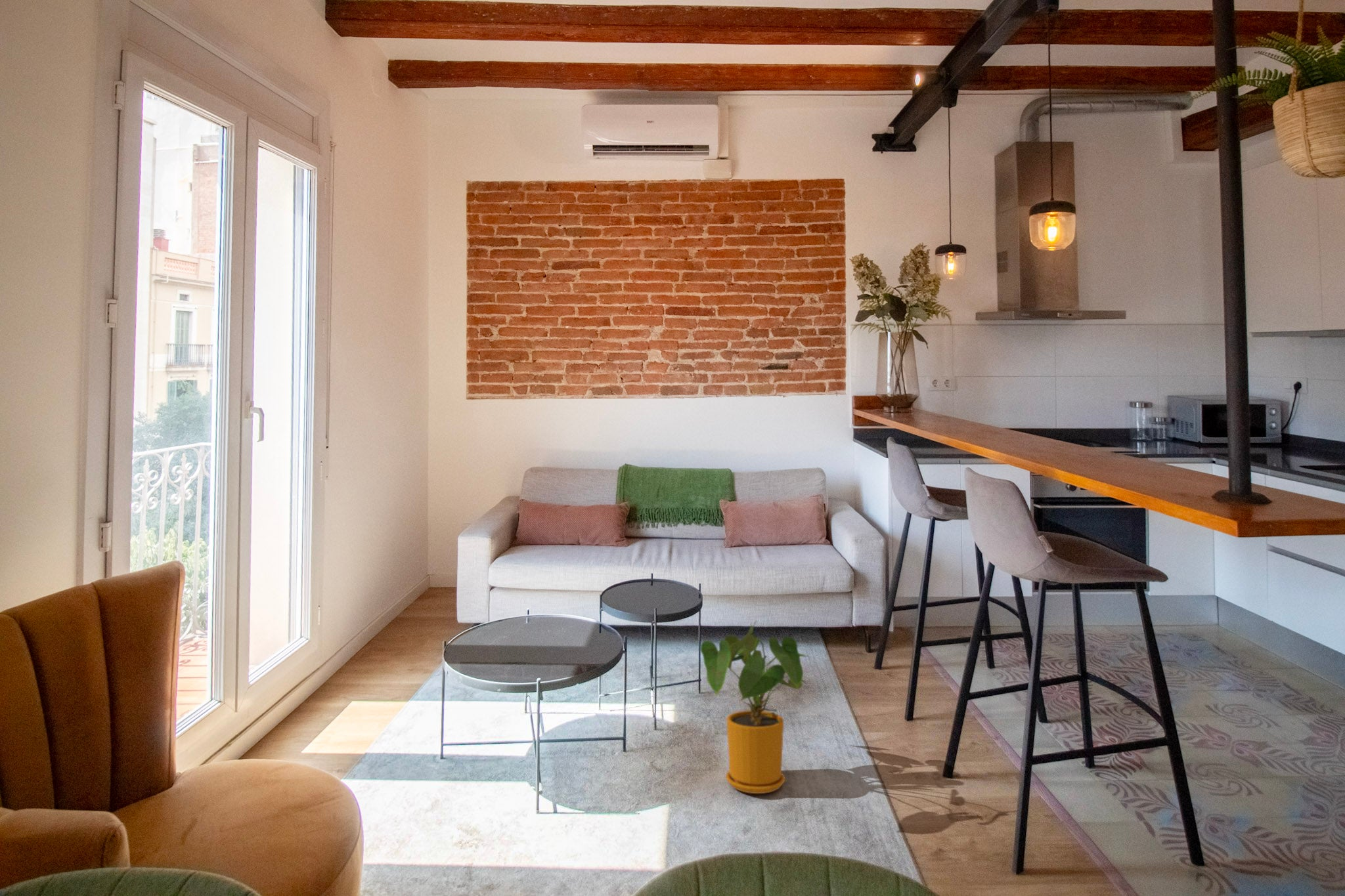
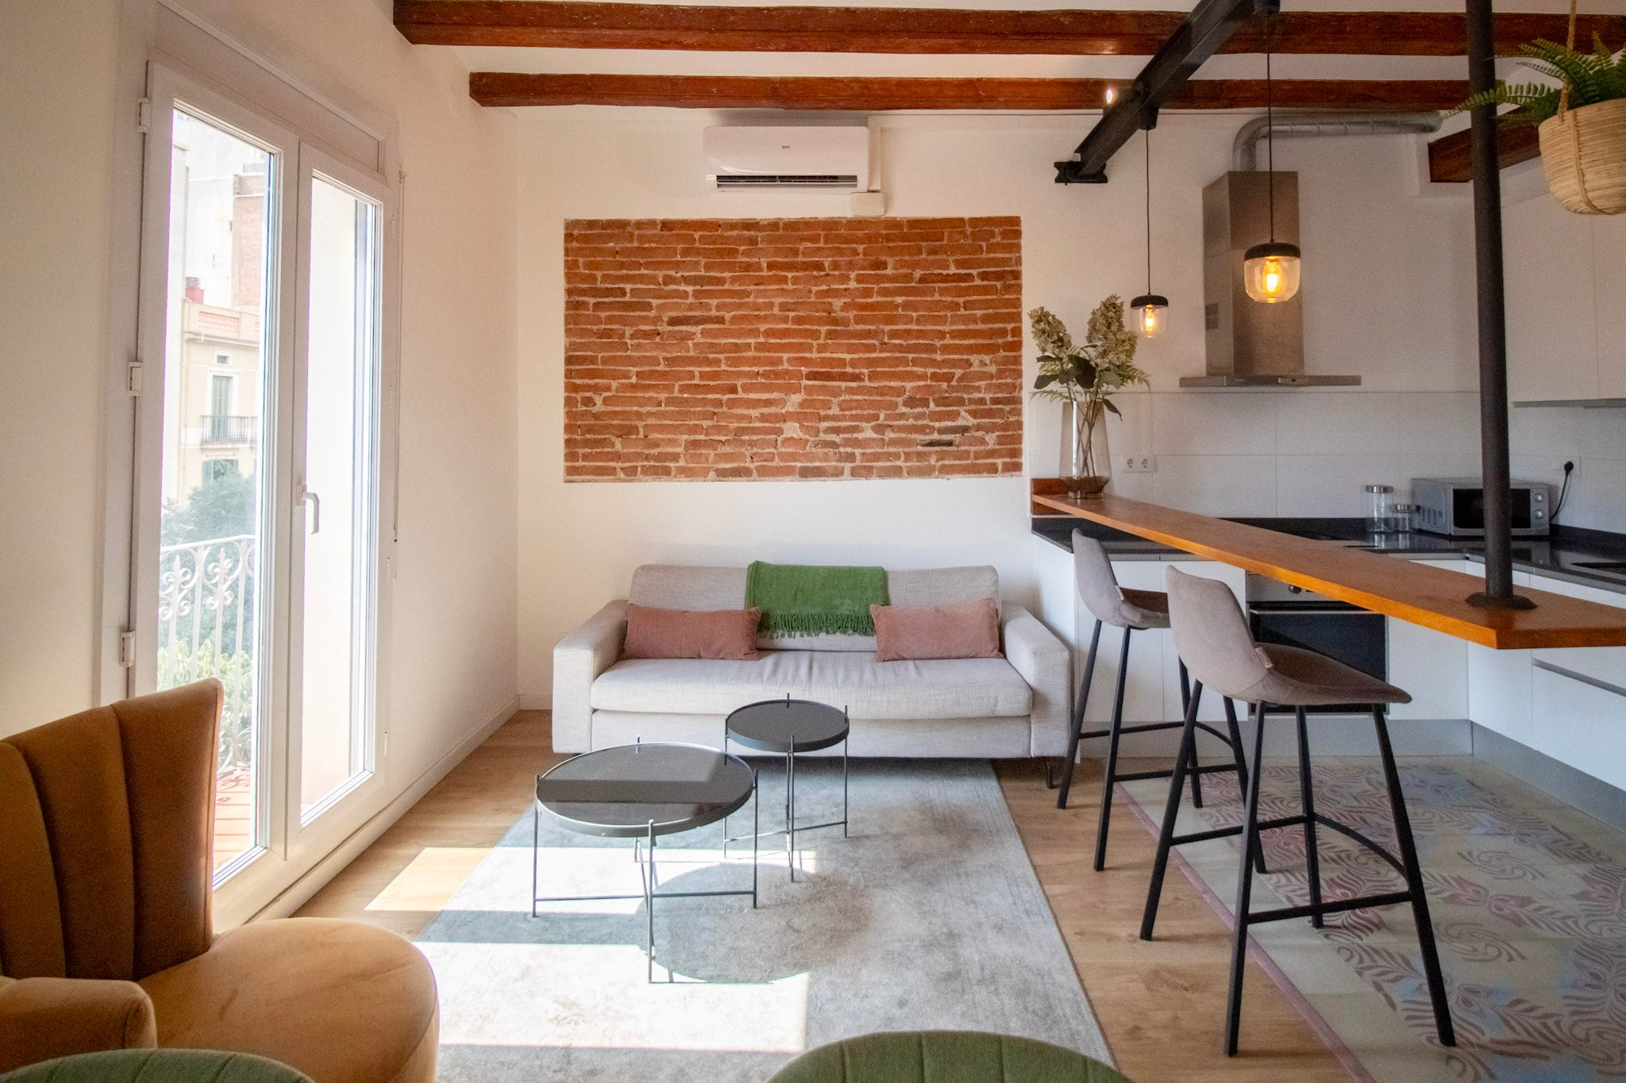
- house plant (760, 704)
